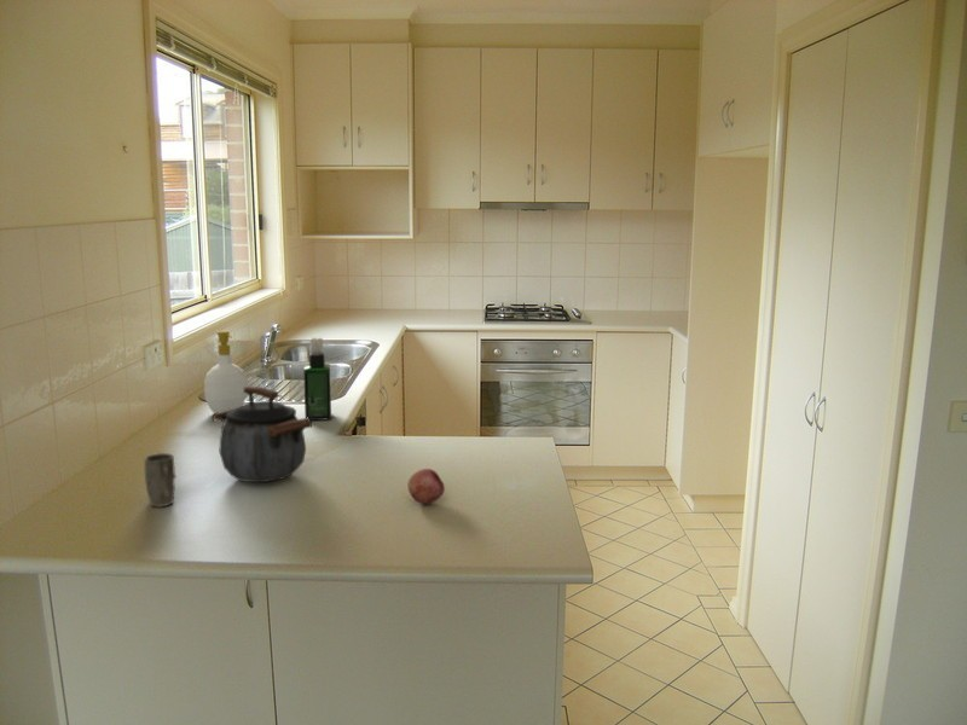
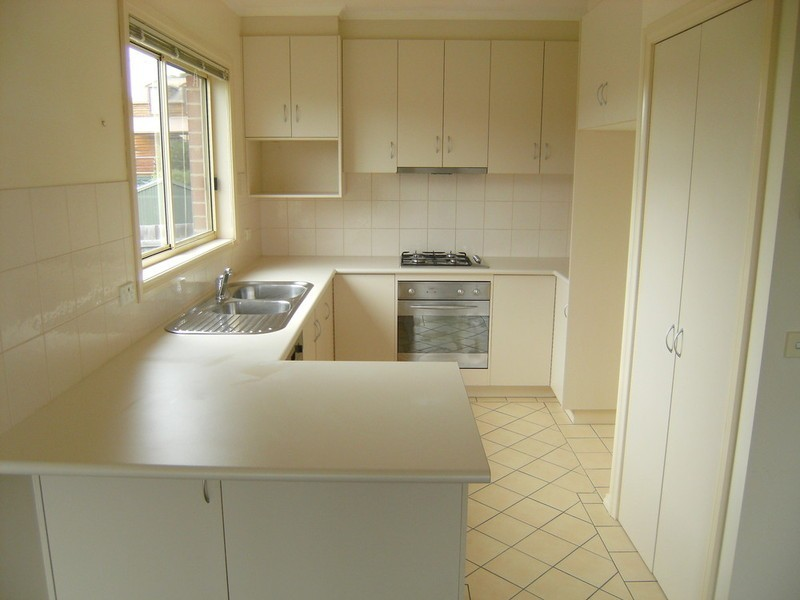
- mug (158, 478)
- fruit (425, 486)
- kettle (261, 433)
- spray bottle (317, 378)
- soap bottle (225, 371)
